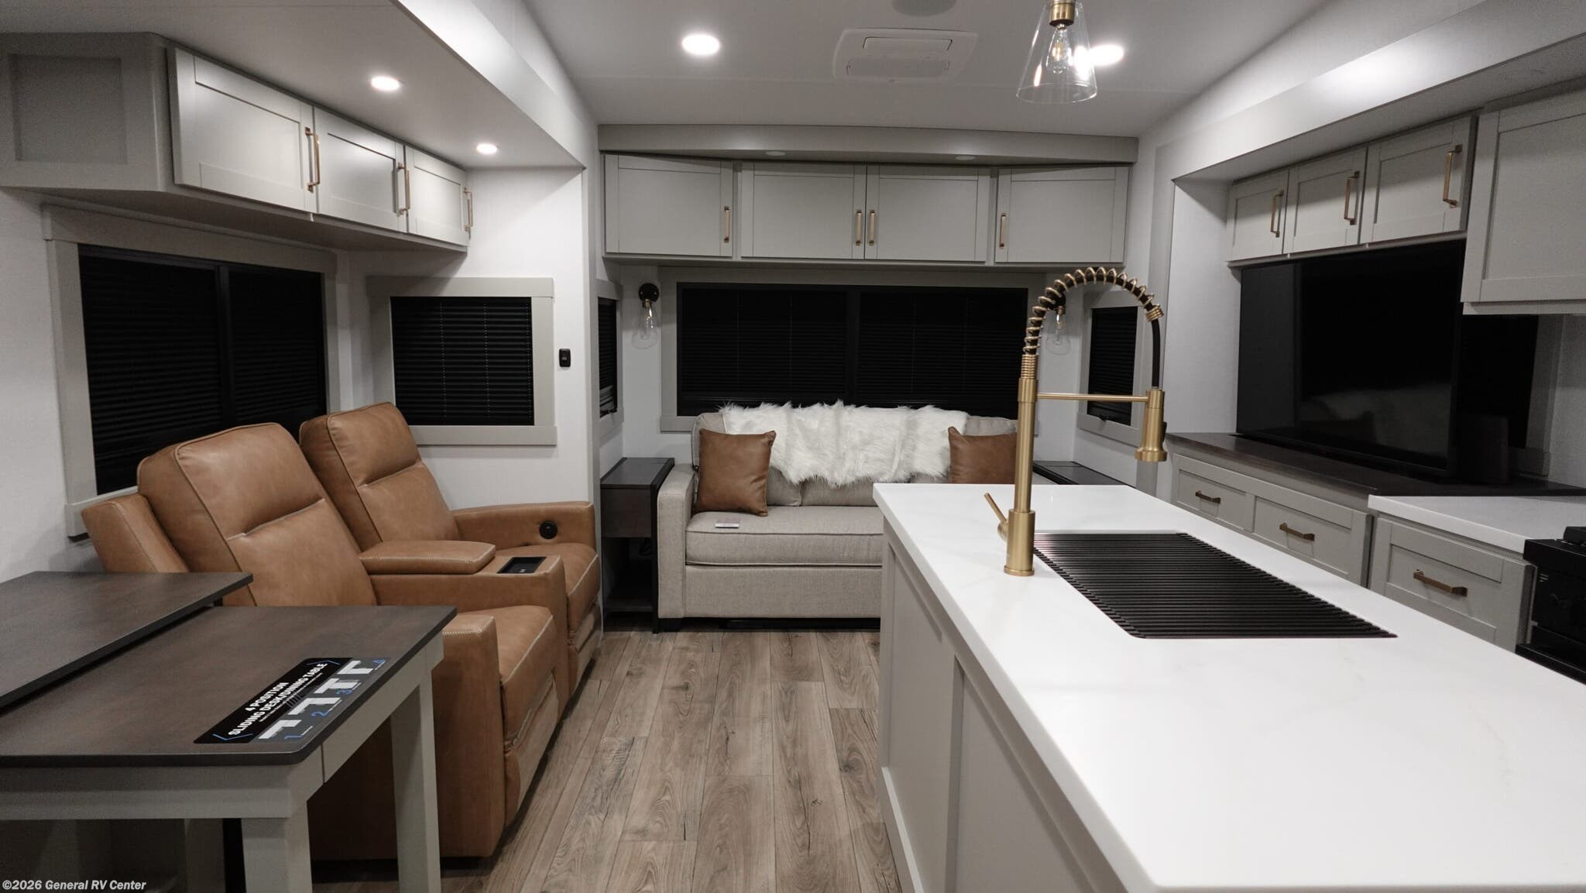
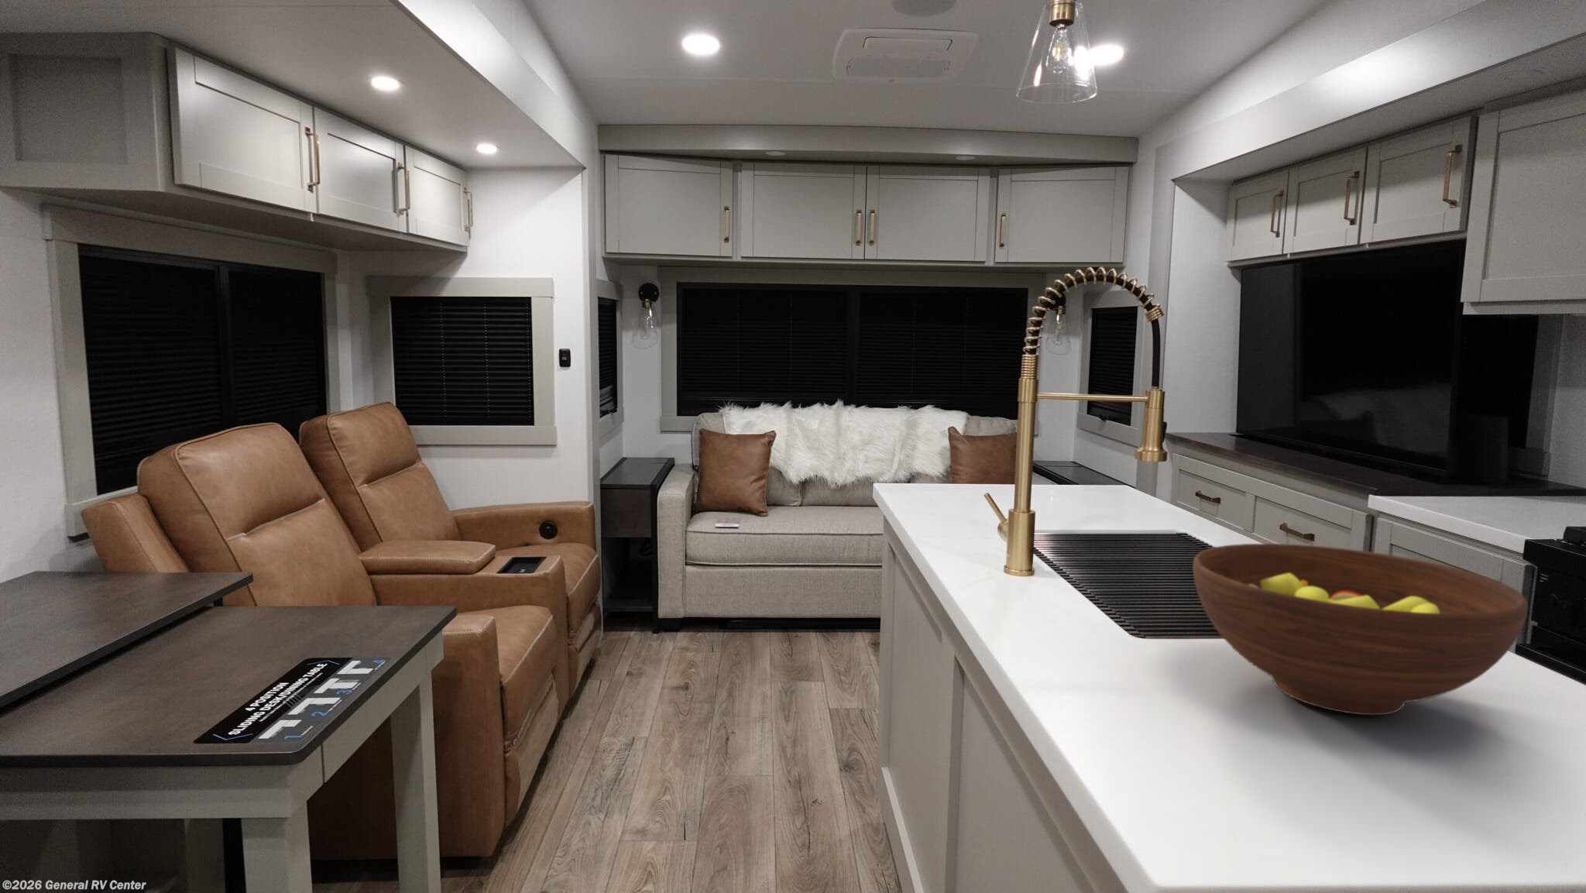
+ fruit bowl (1341, 635)
